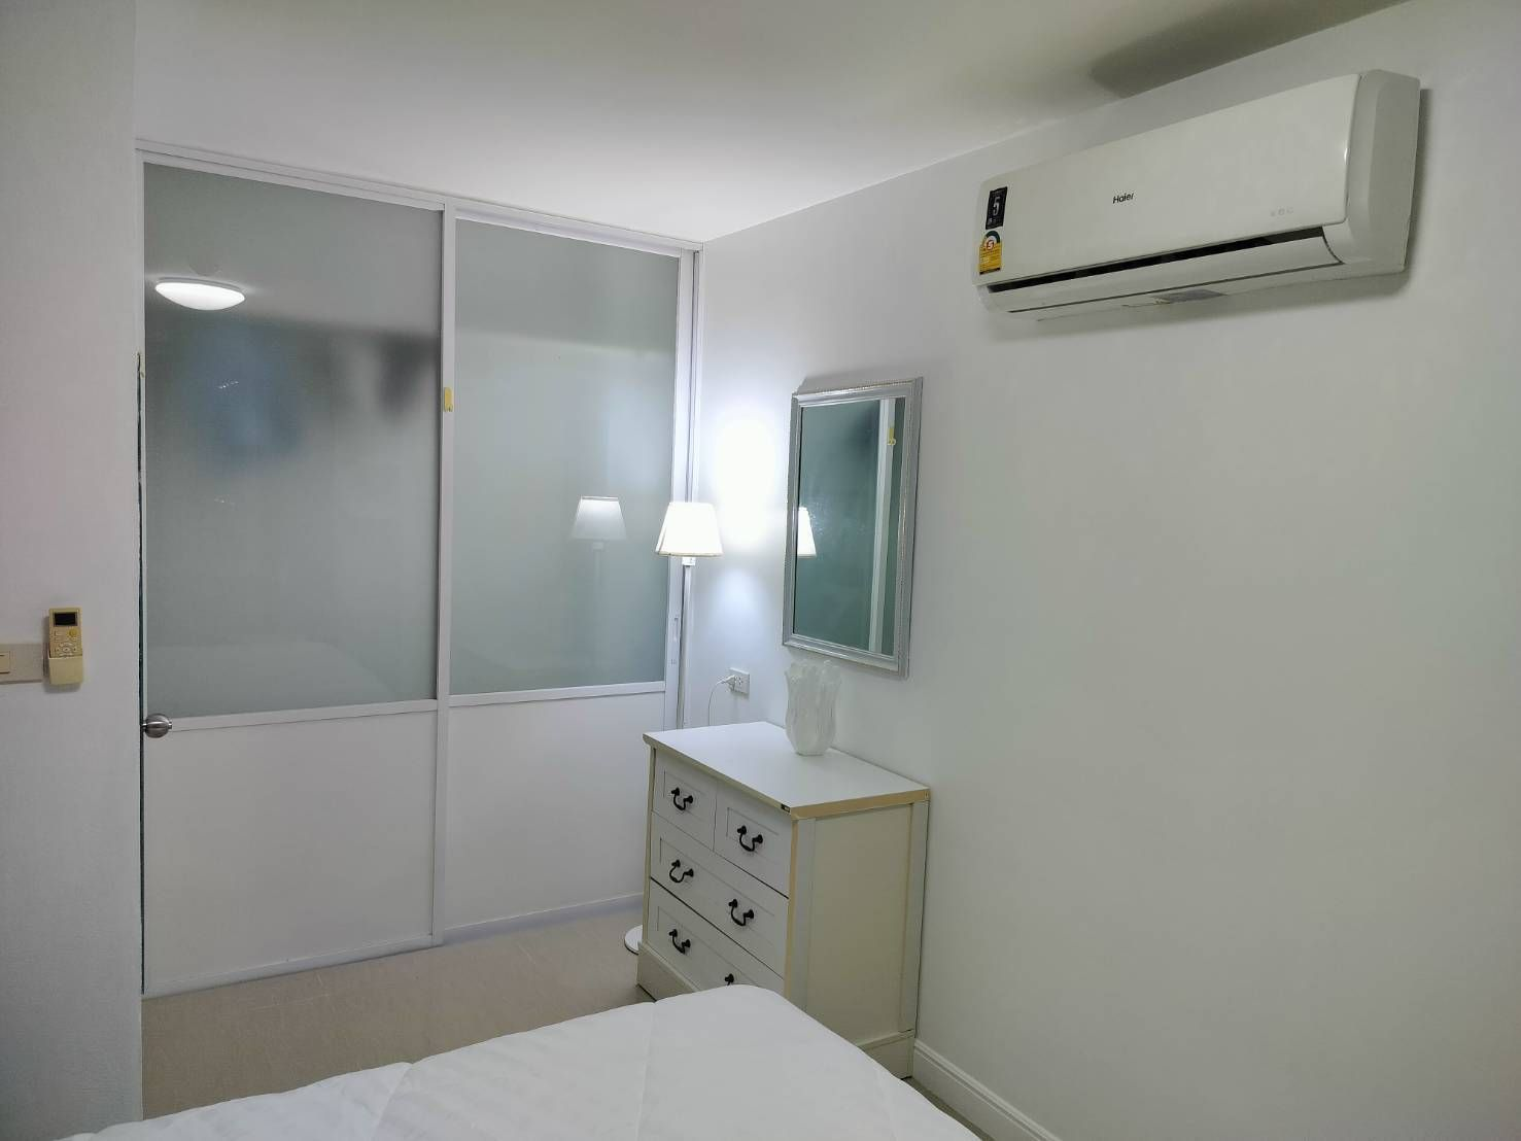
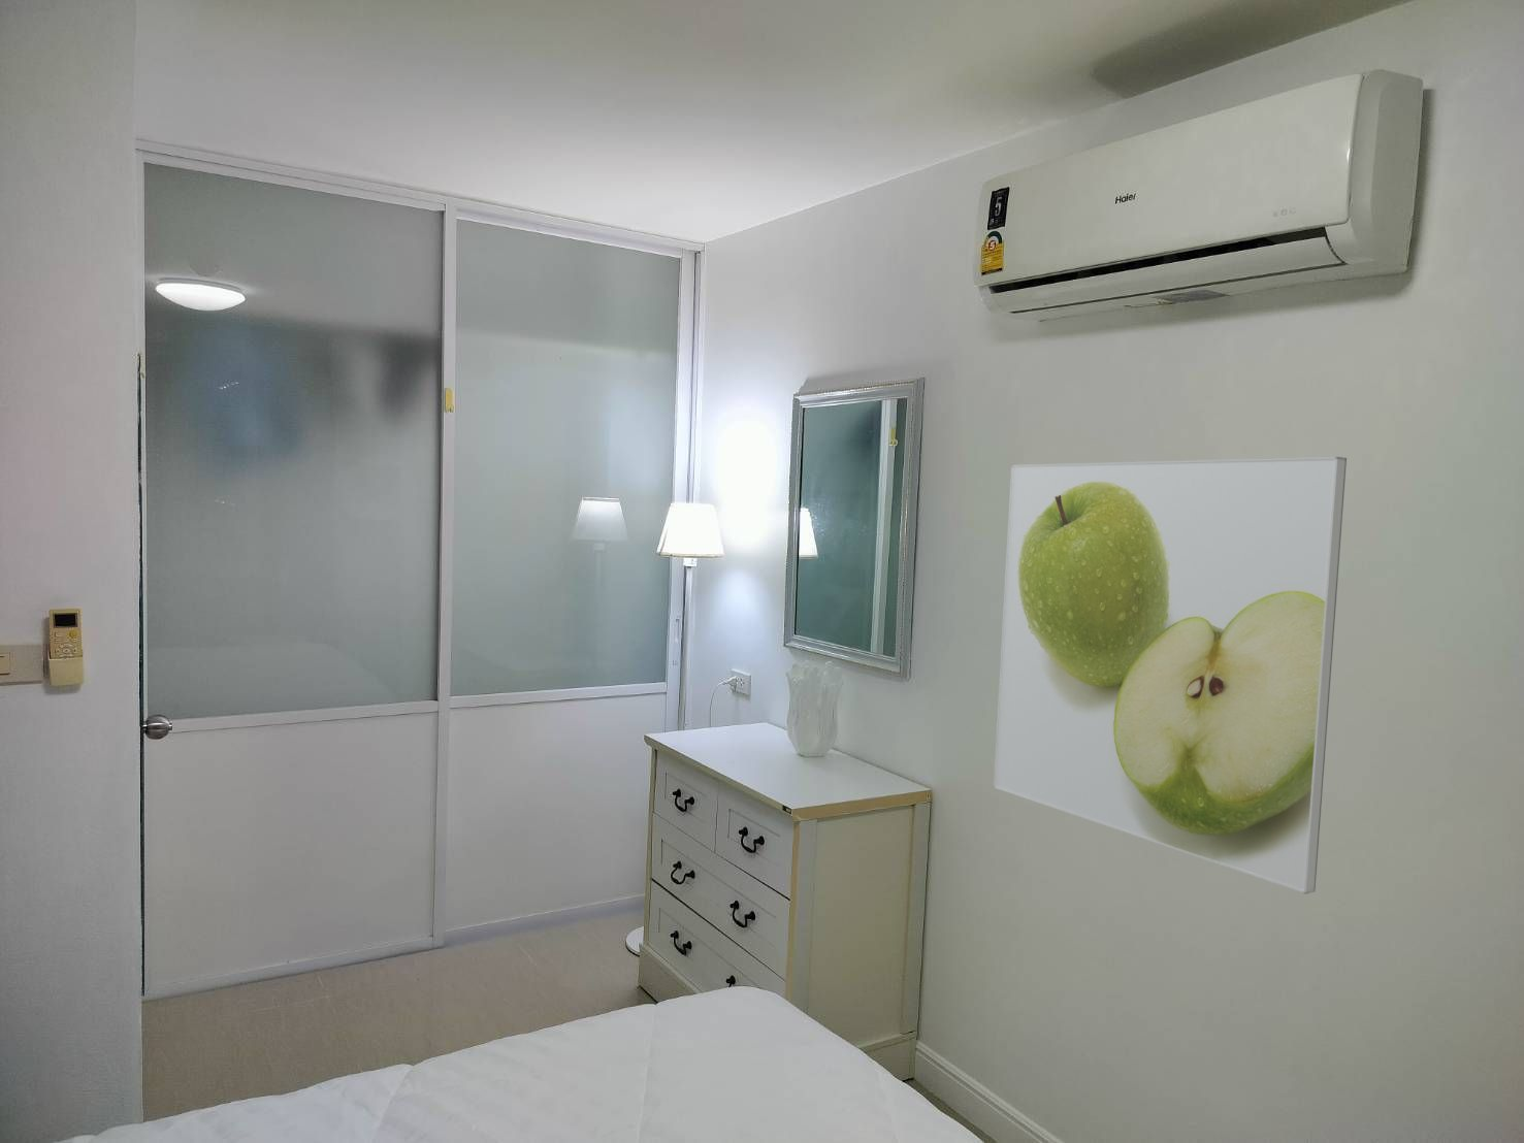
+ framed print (1141, 648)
